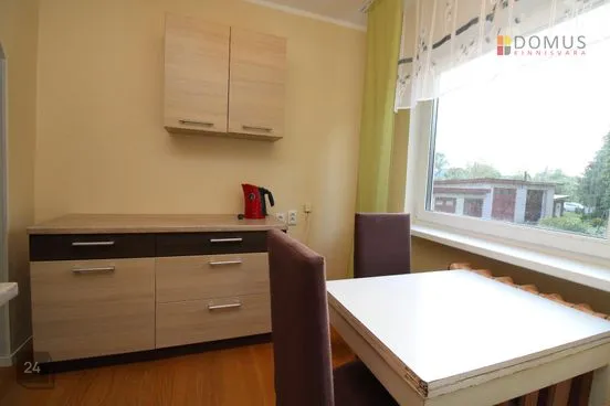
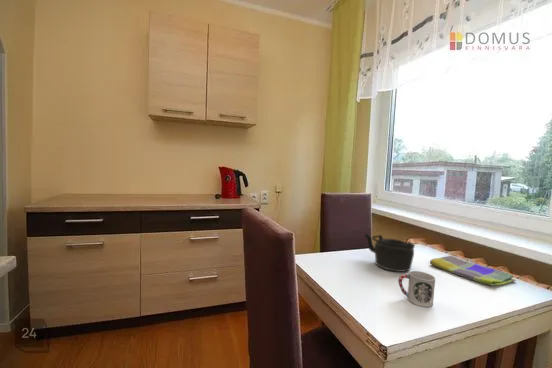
+ dish towel (468, 269)
+ cup (415, 287)
+ teapot (389, 251)
